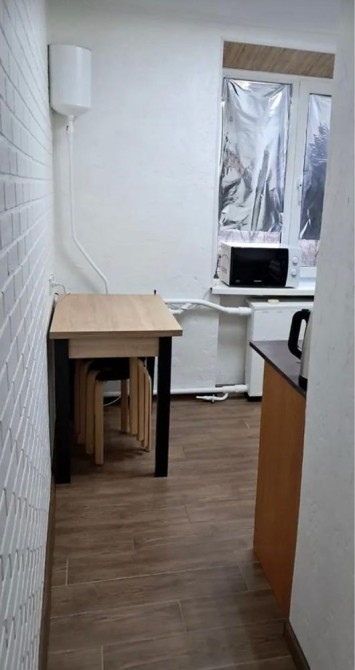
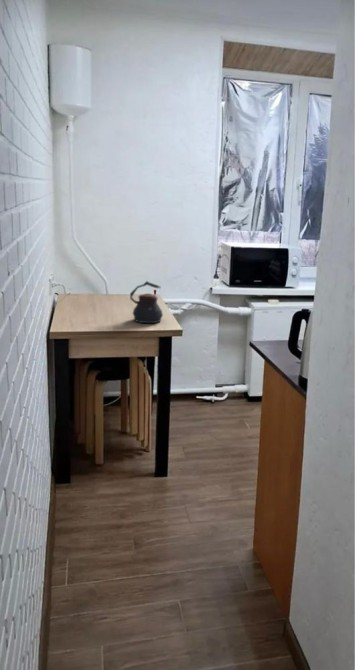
+ teapot (146, 301)
